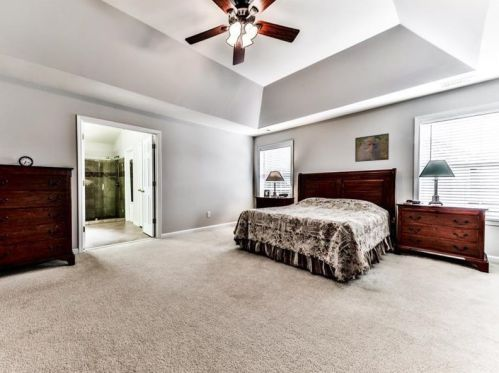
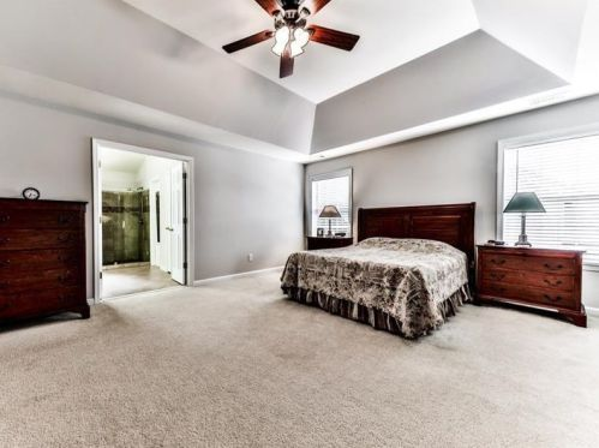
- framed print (371, 148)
